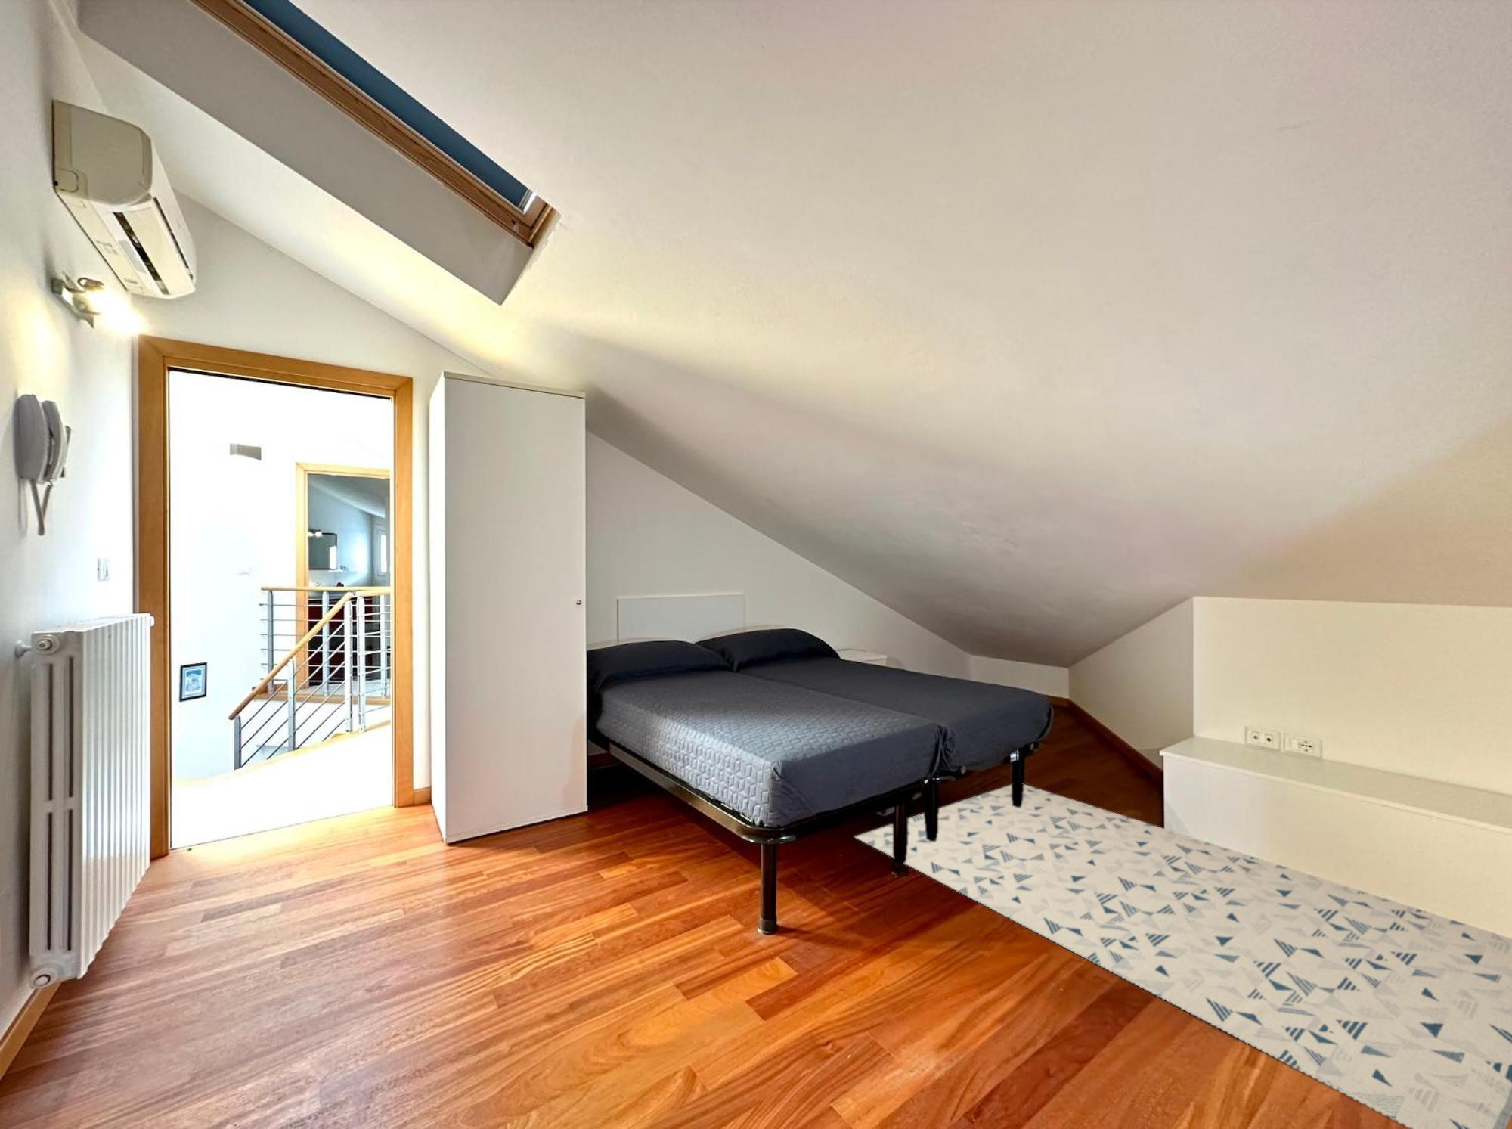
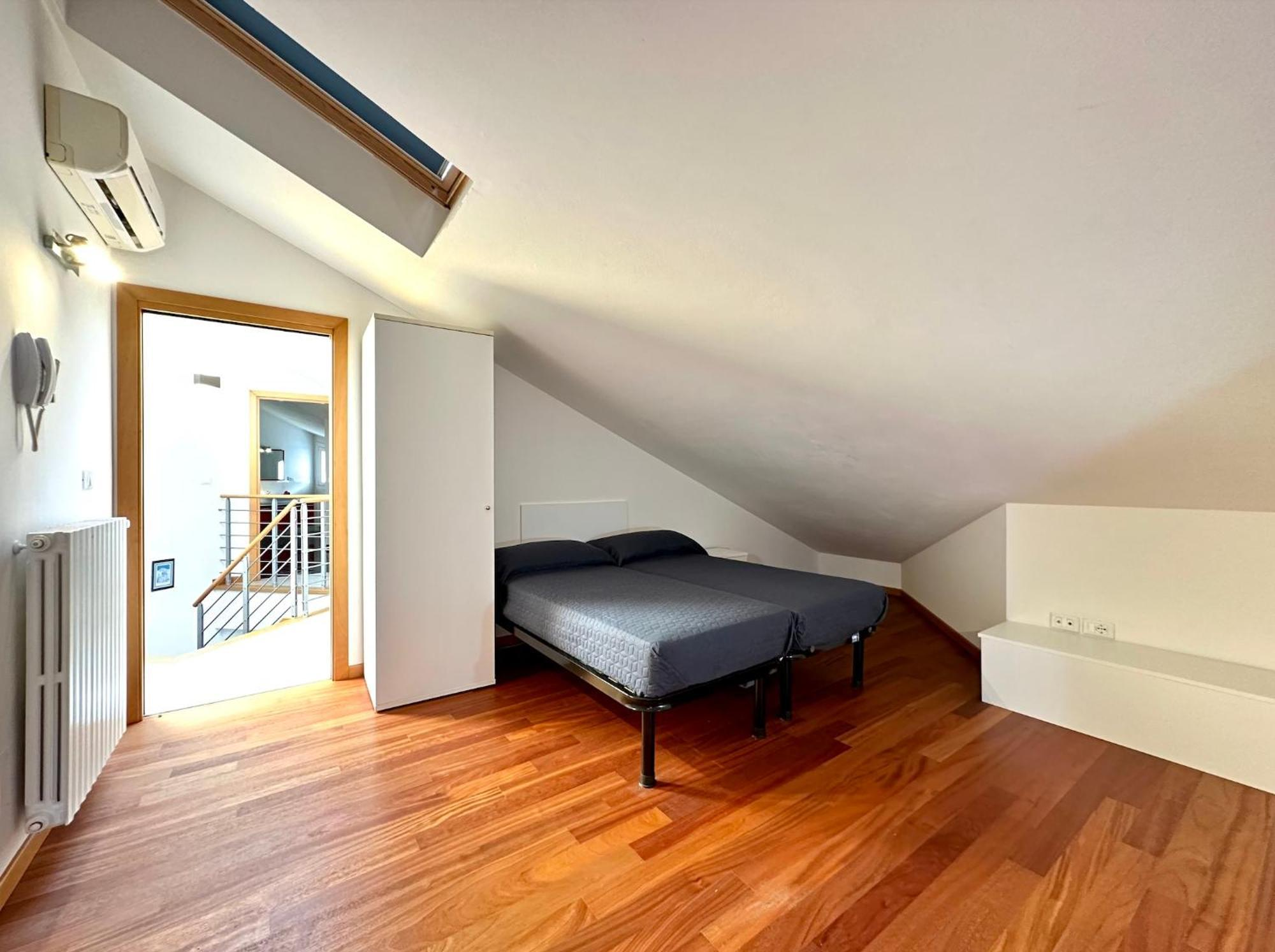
- rug (1142, 885)
